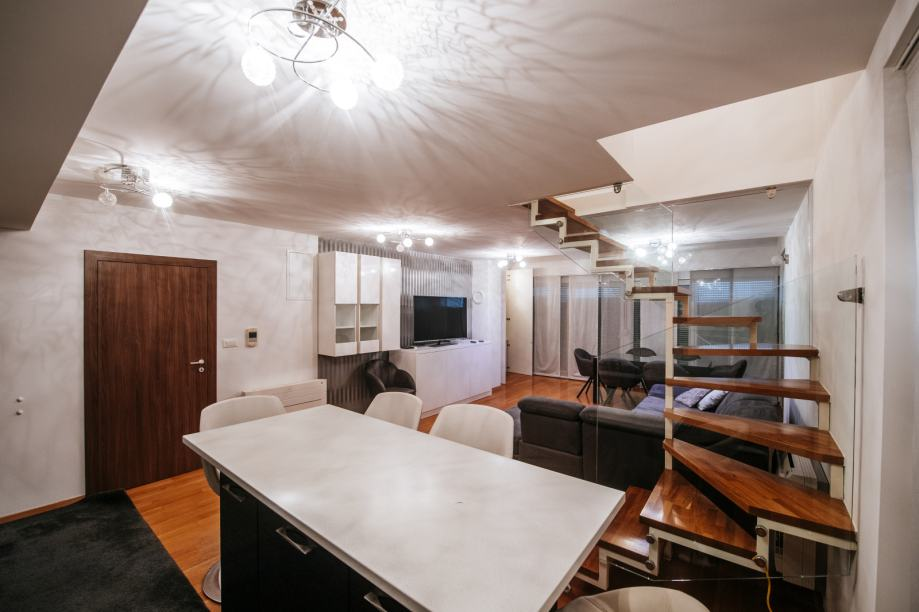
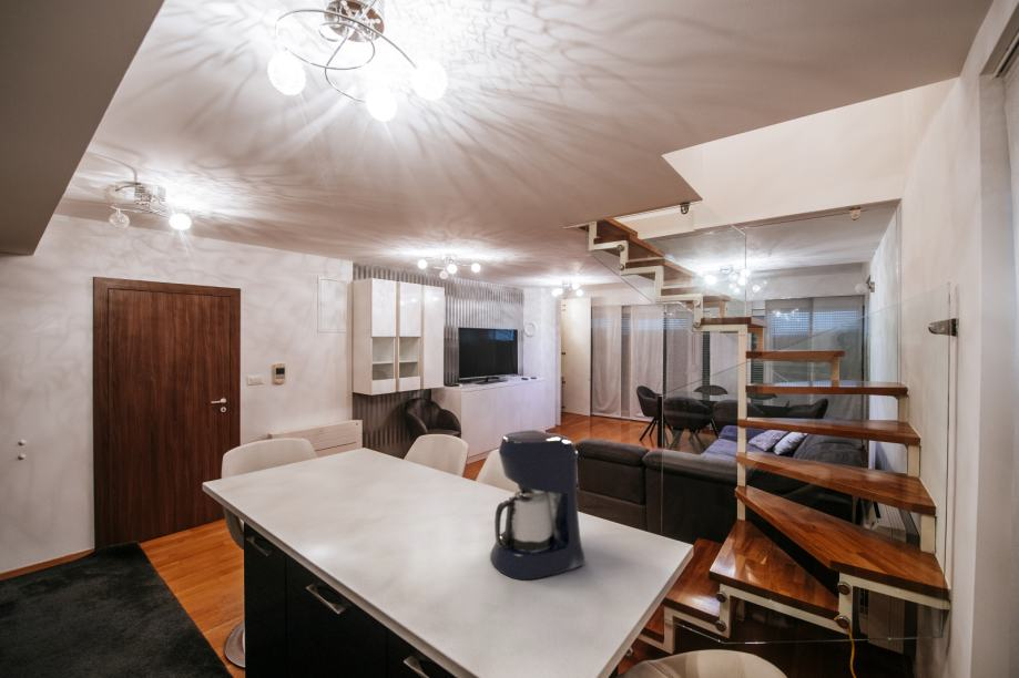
+ coffee maker (538, 495)
